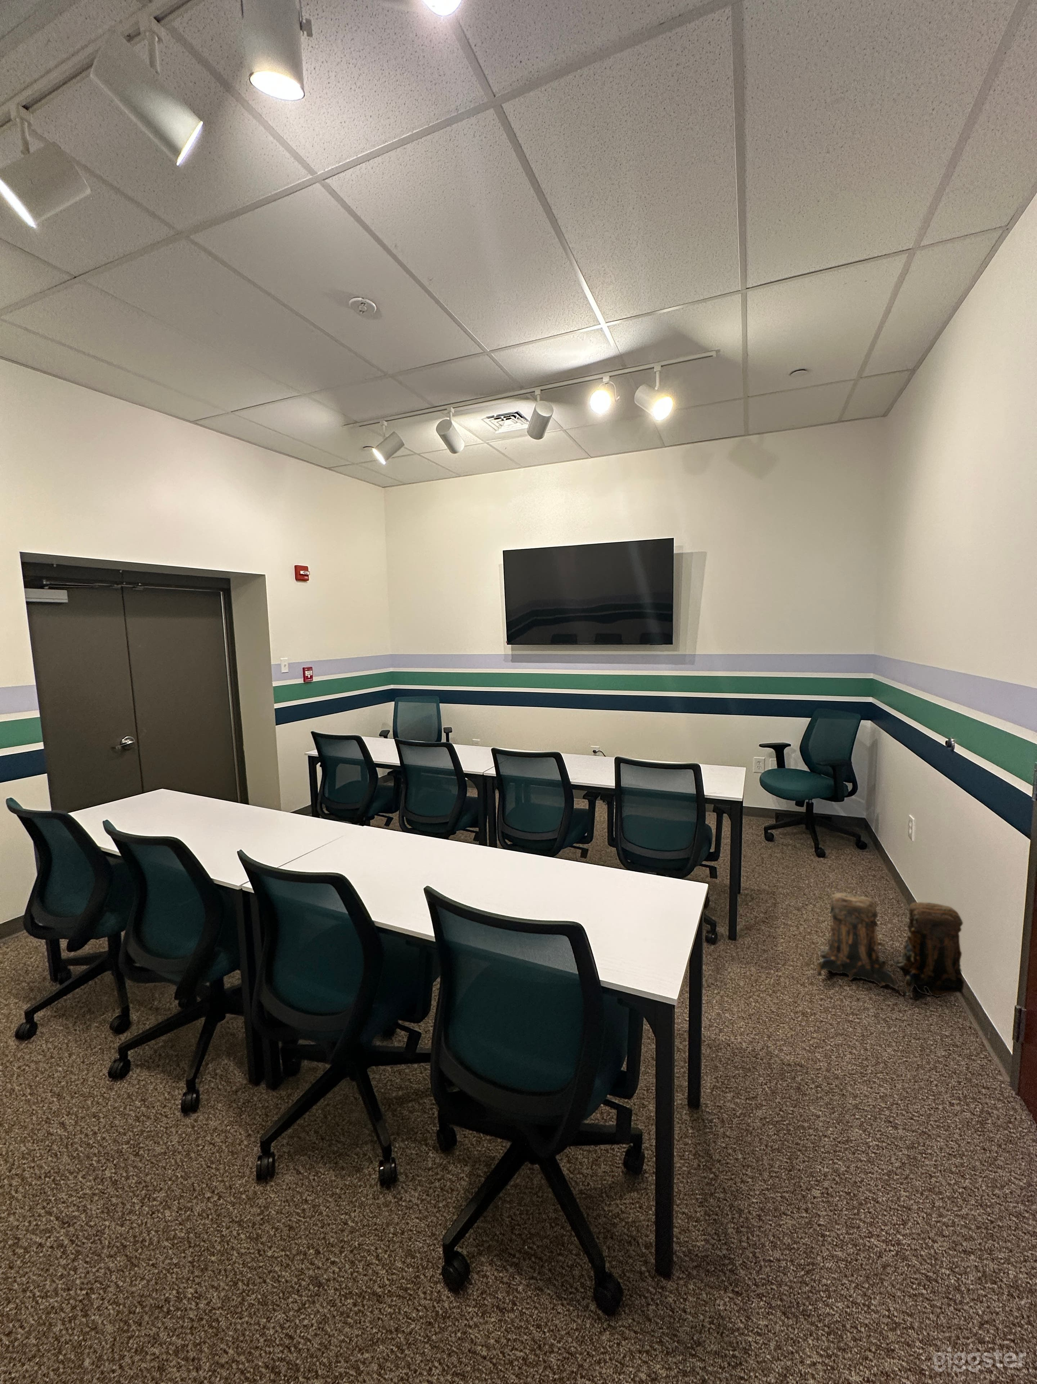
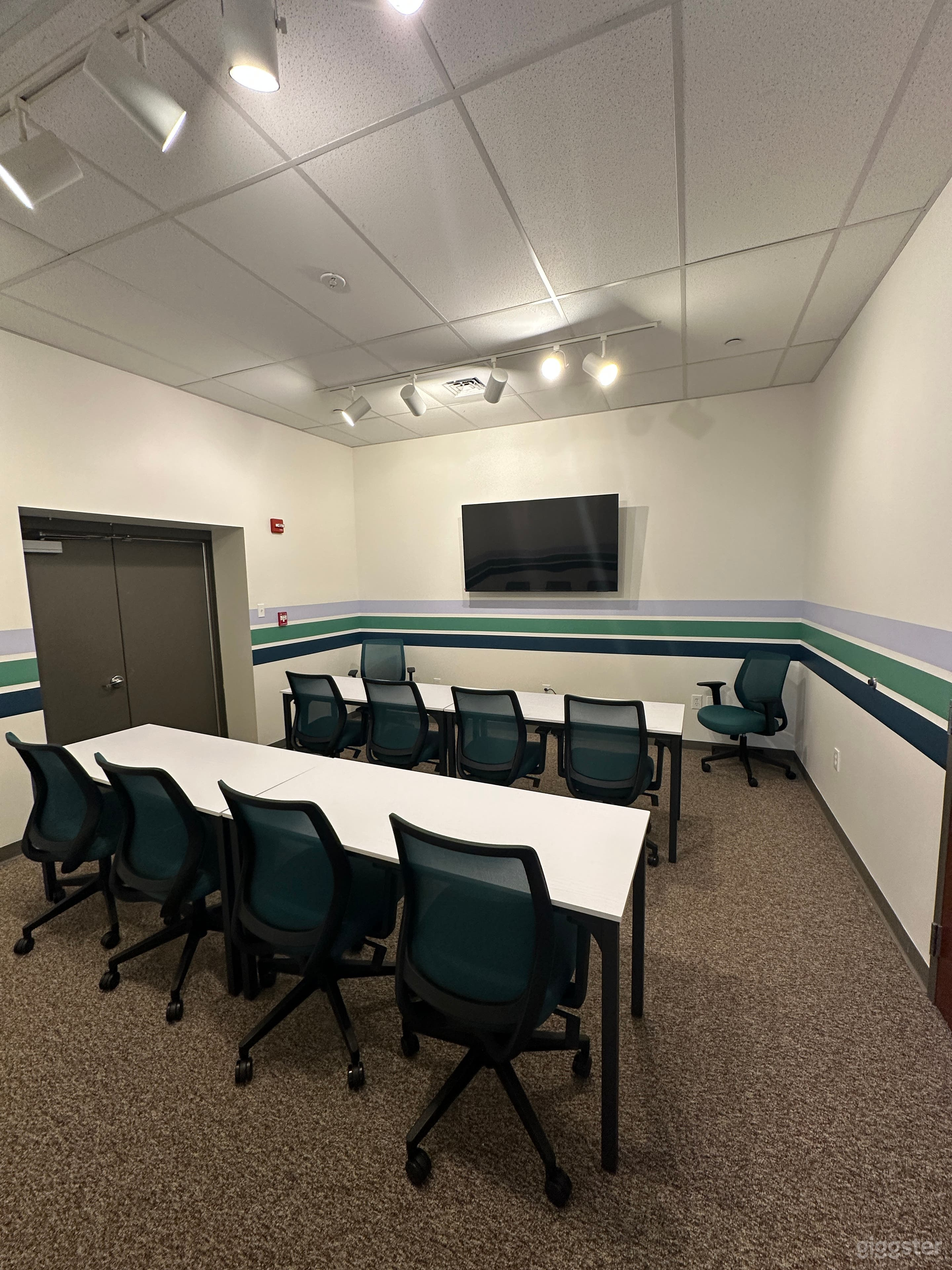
- backpack (886, 946)
